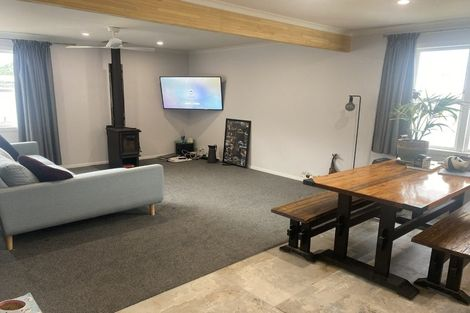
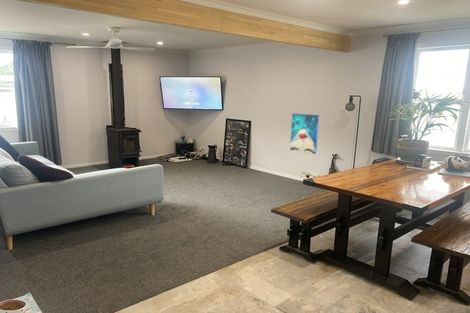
+ wall art (303, 133)
